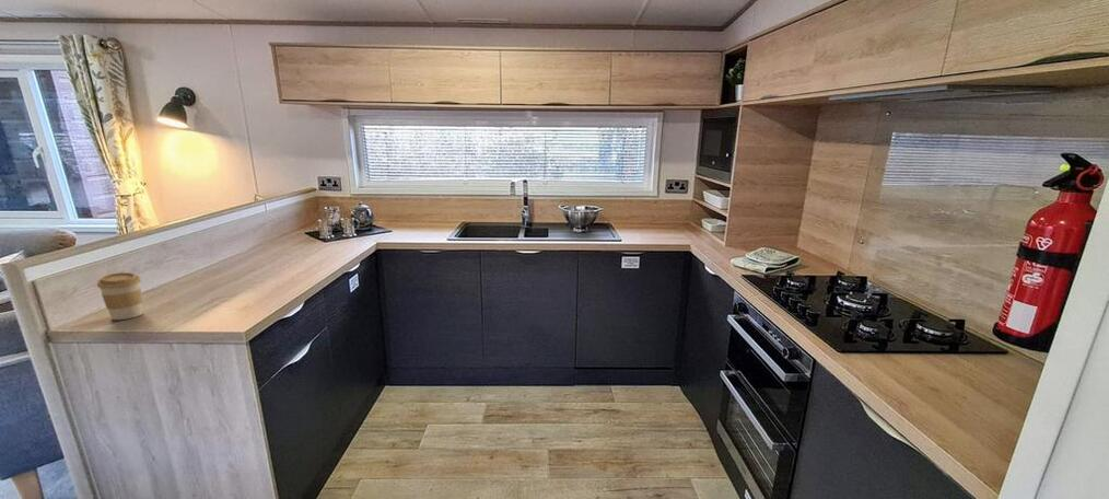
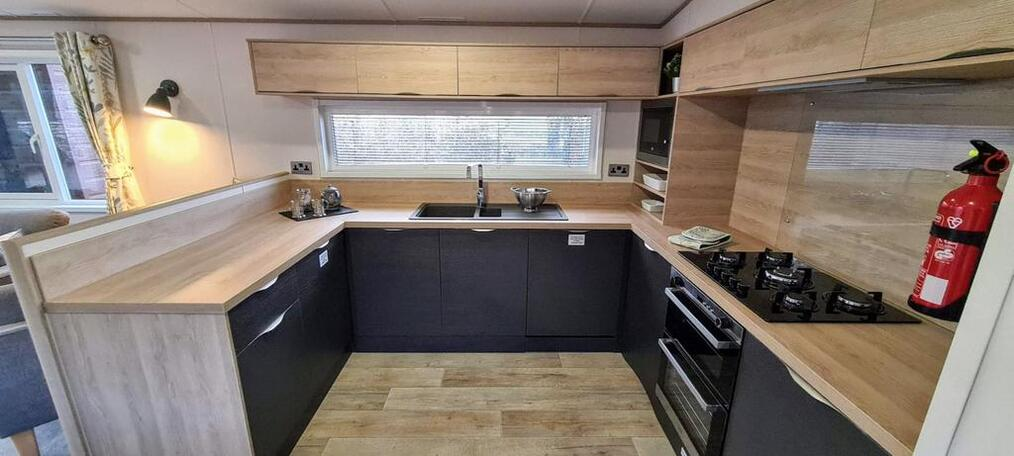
- coffee cup (122, 295)
